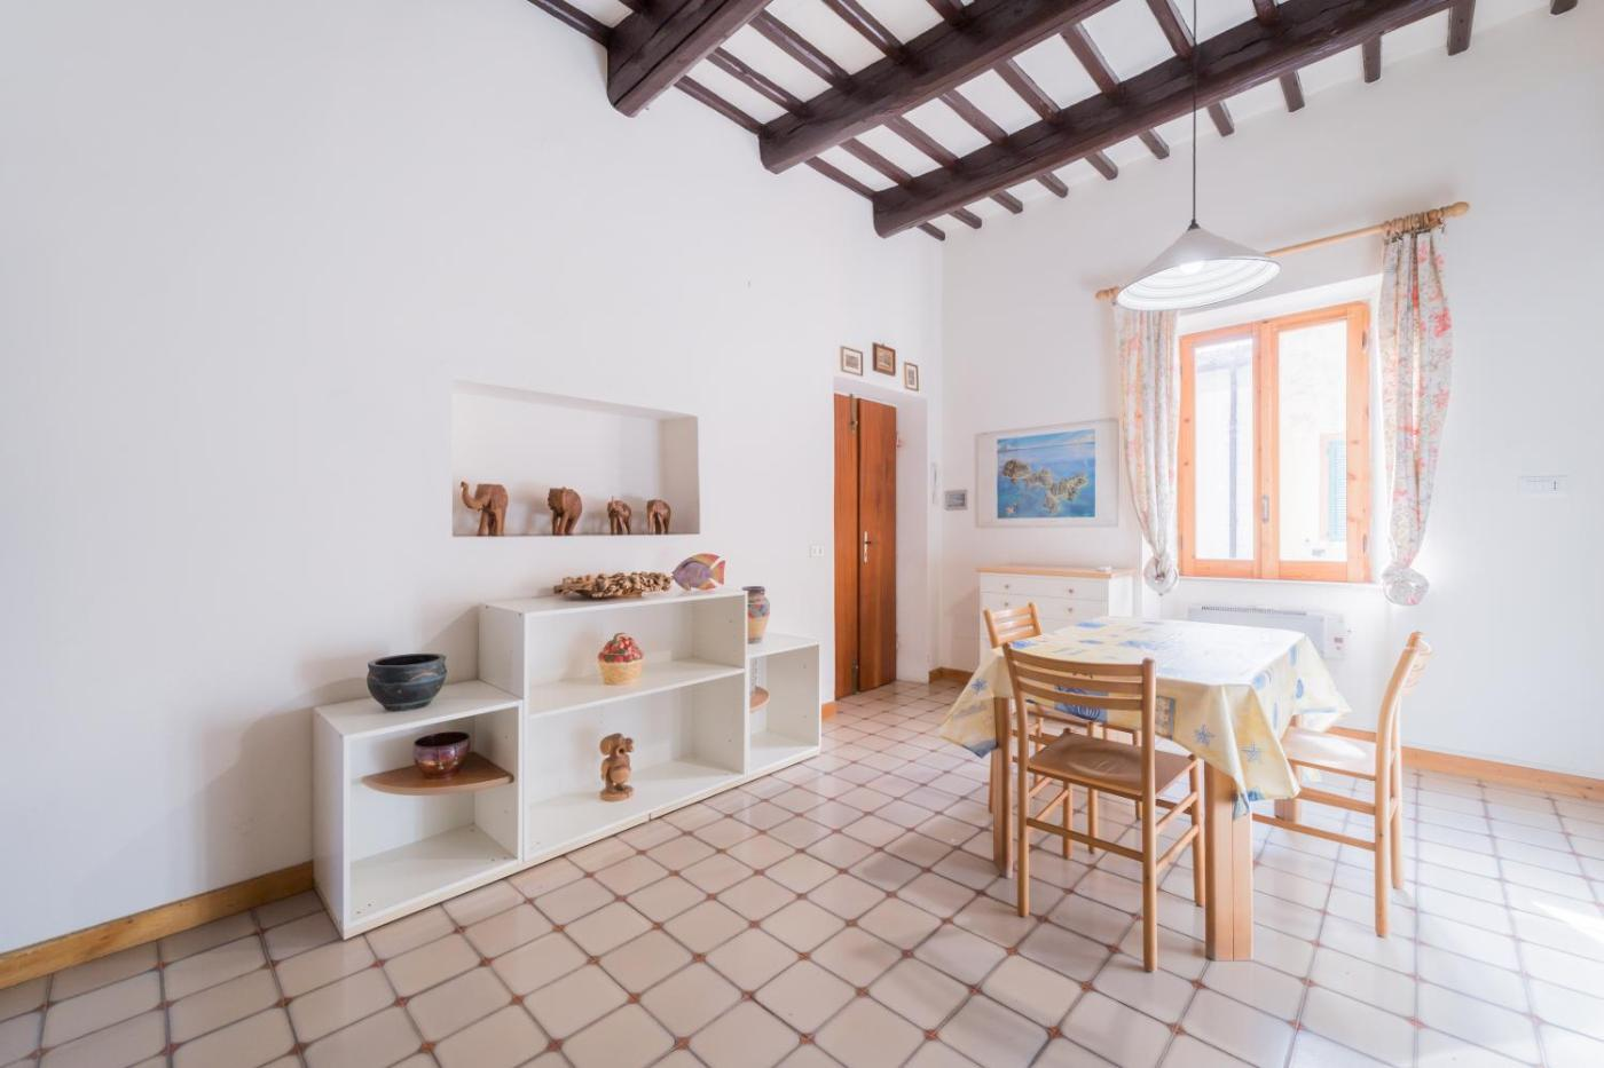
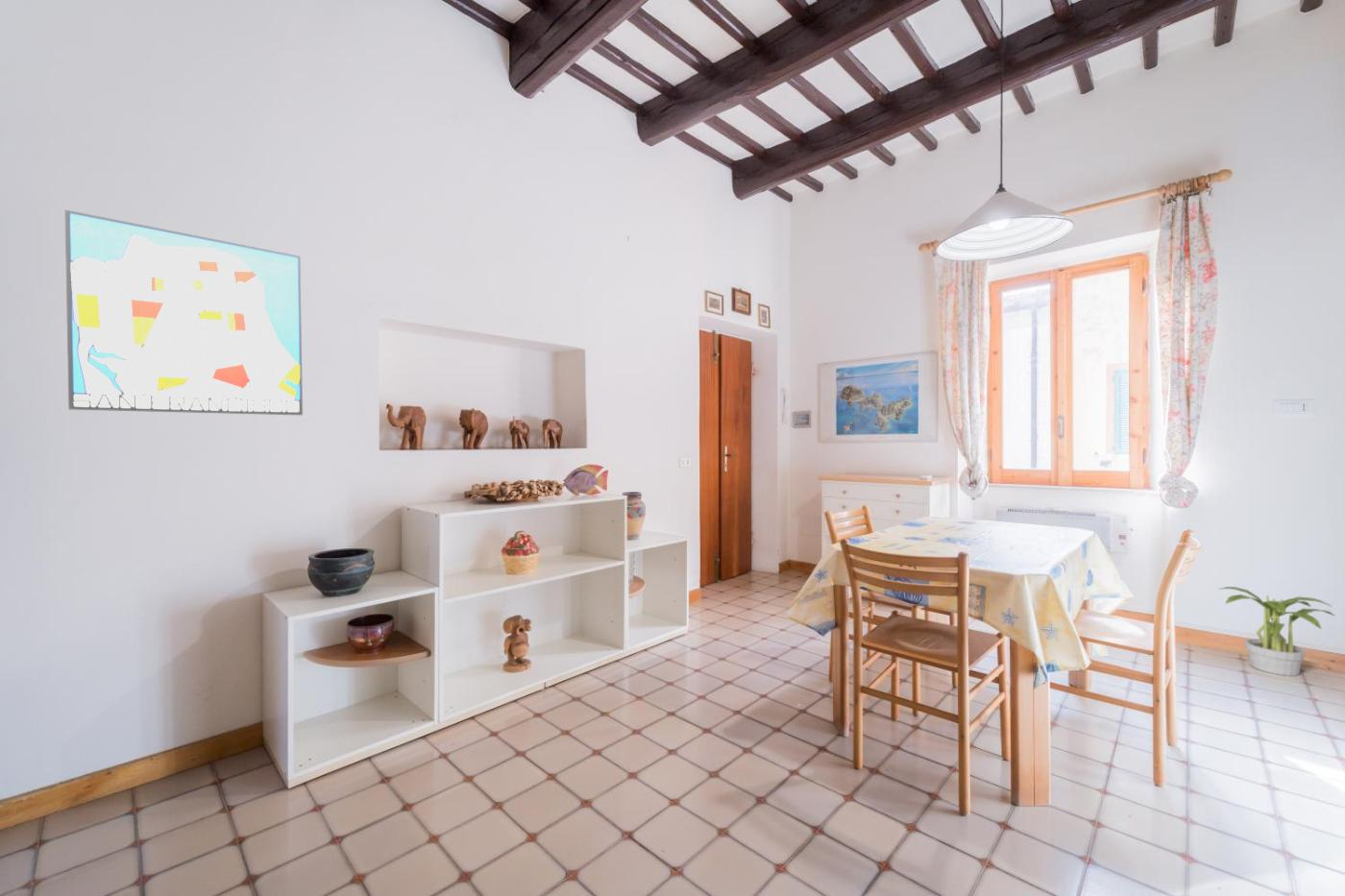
+ wall art (197, 324)
+ potted plant (1275, 631)
